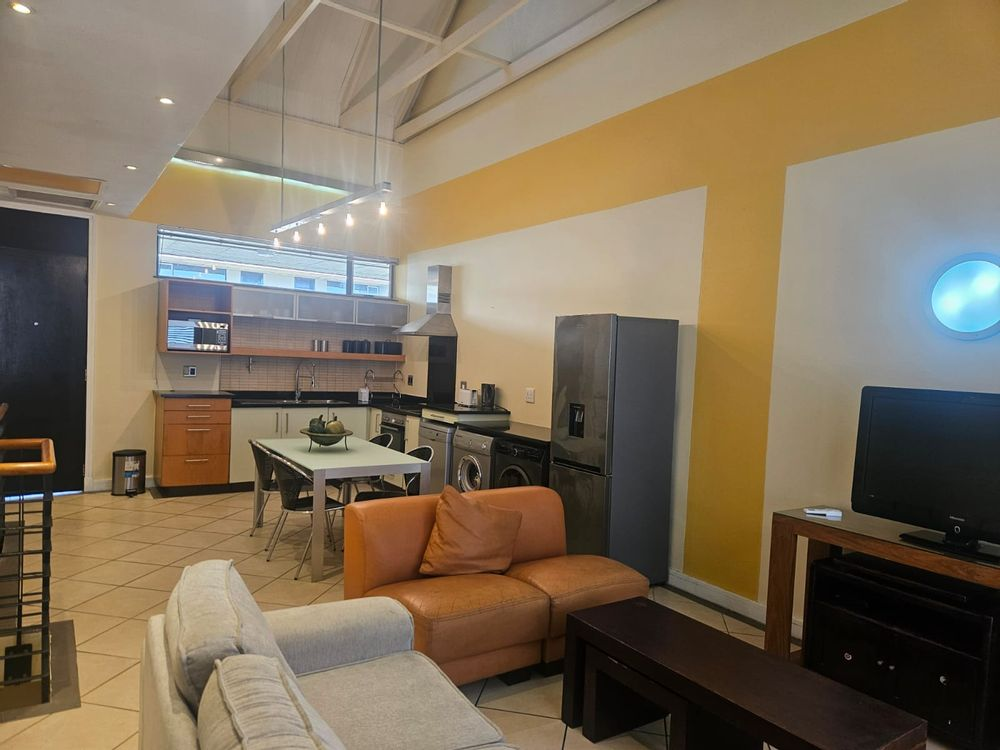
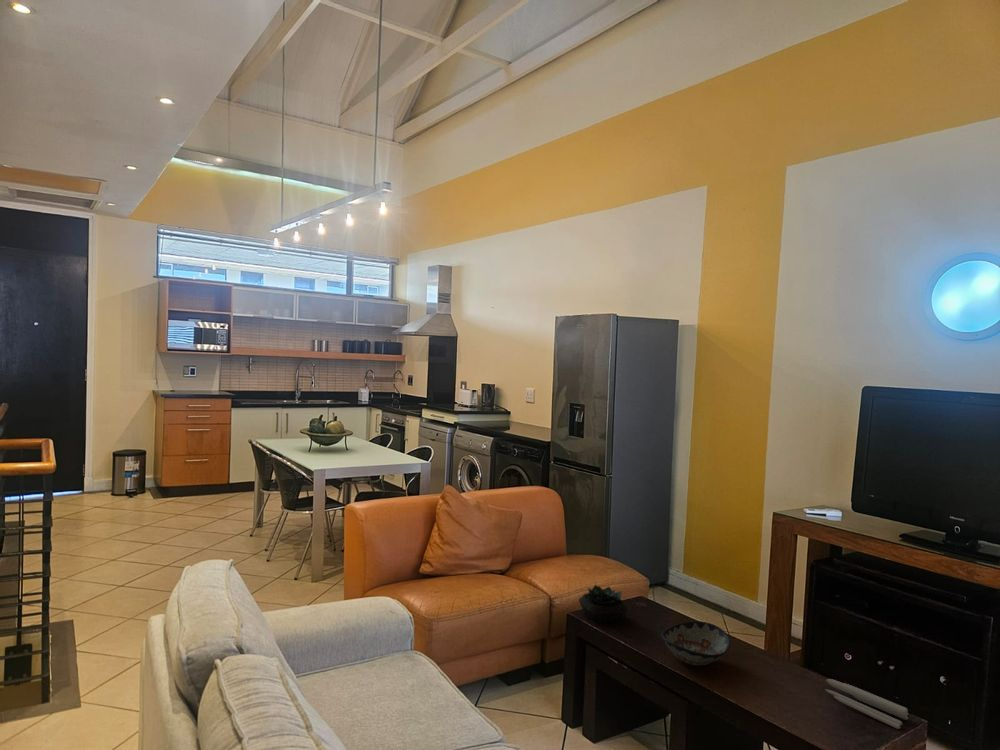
+ succulent plant (603, 602)
+ candle (862, 700)
+ decorative bowl (695, 647)
